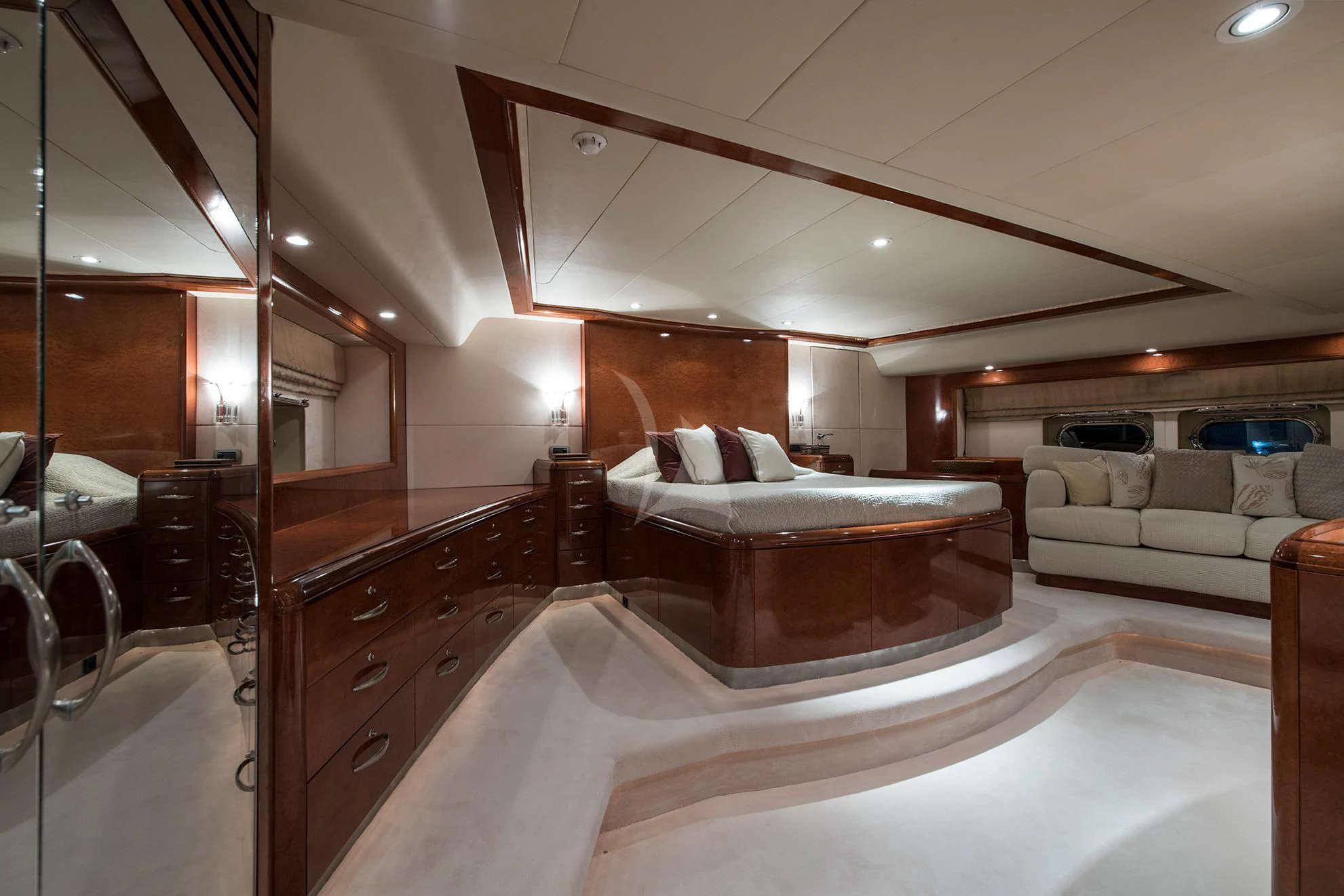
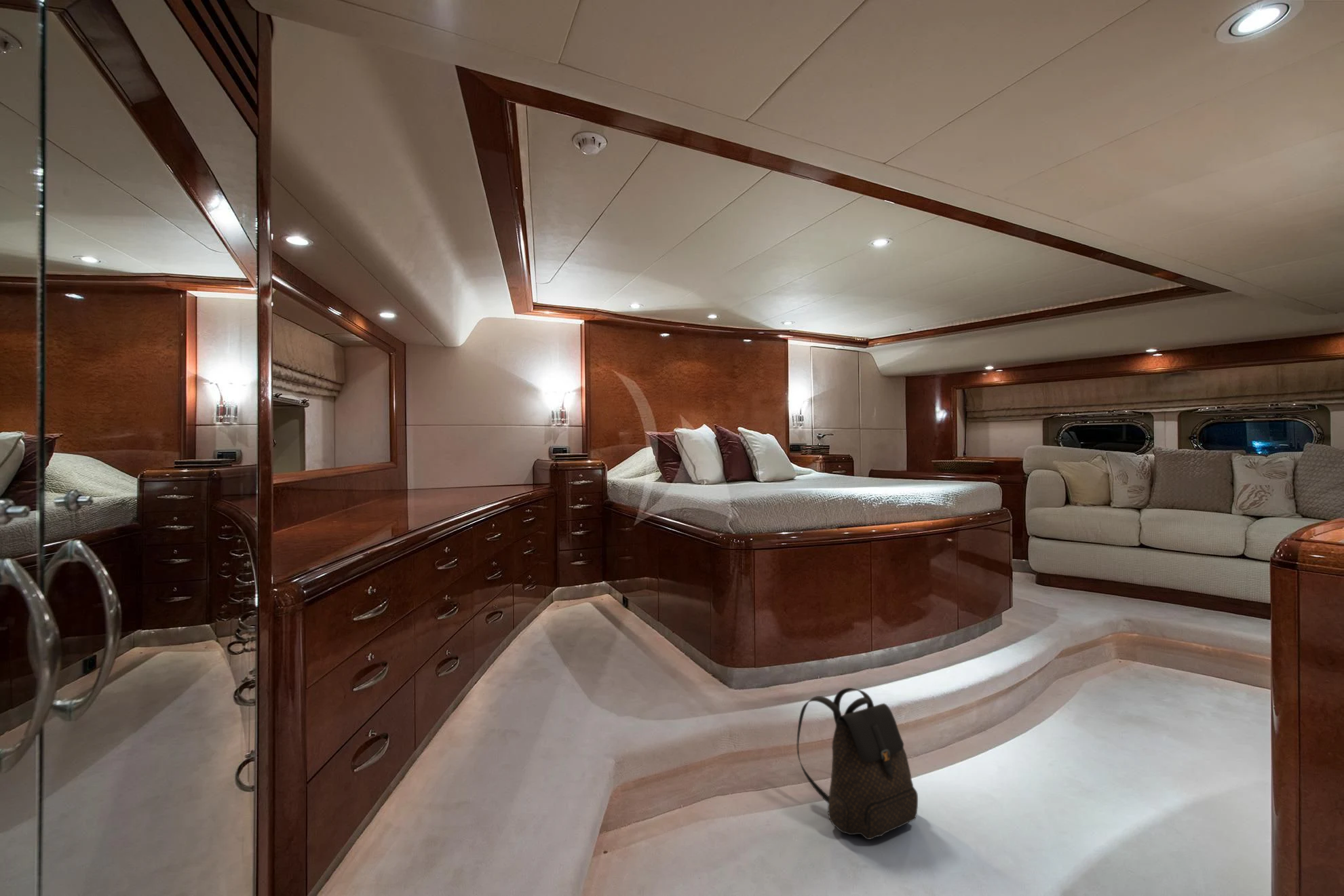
+ backpack (853, 751)
